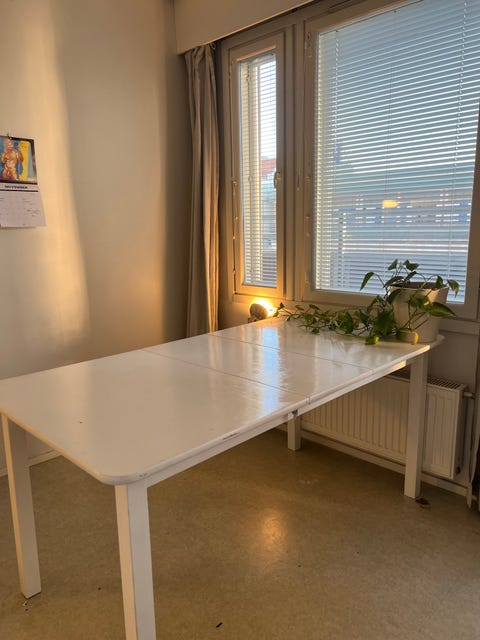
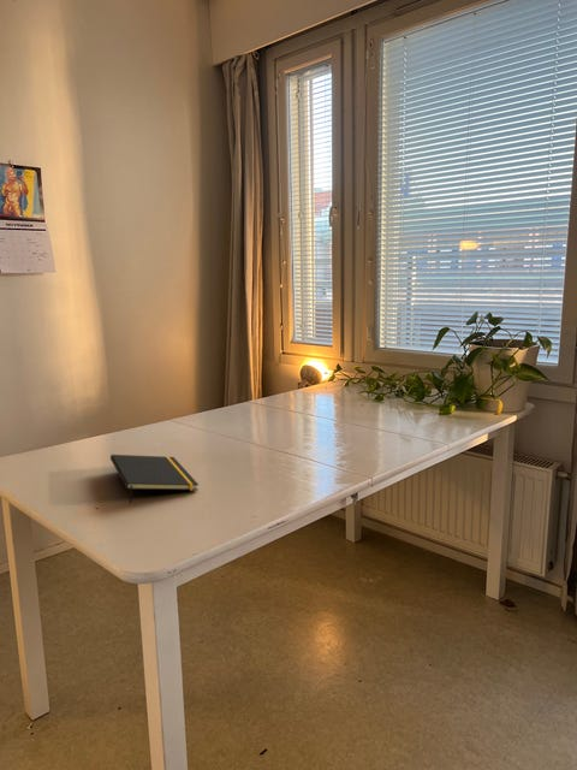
+ notepad (151, 470)
